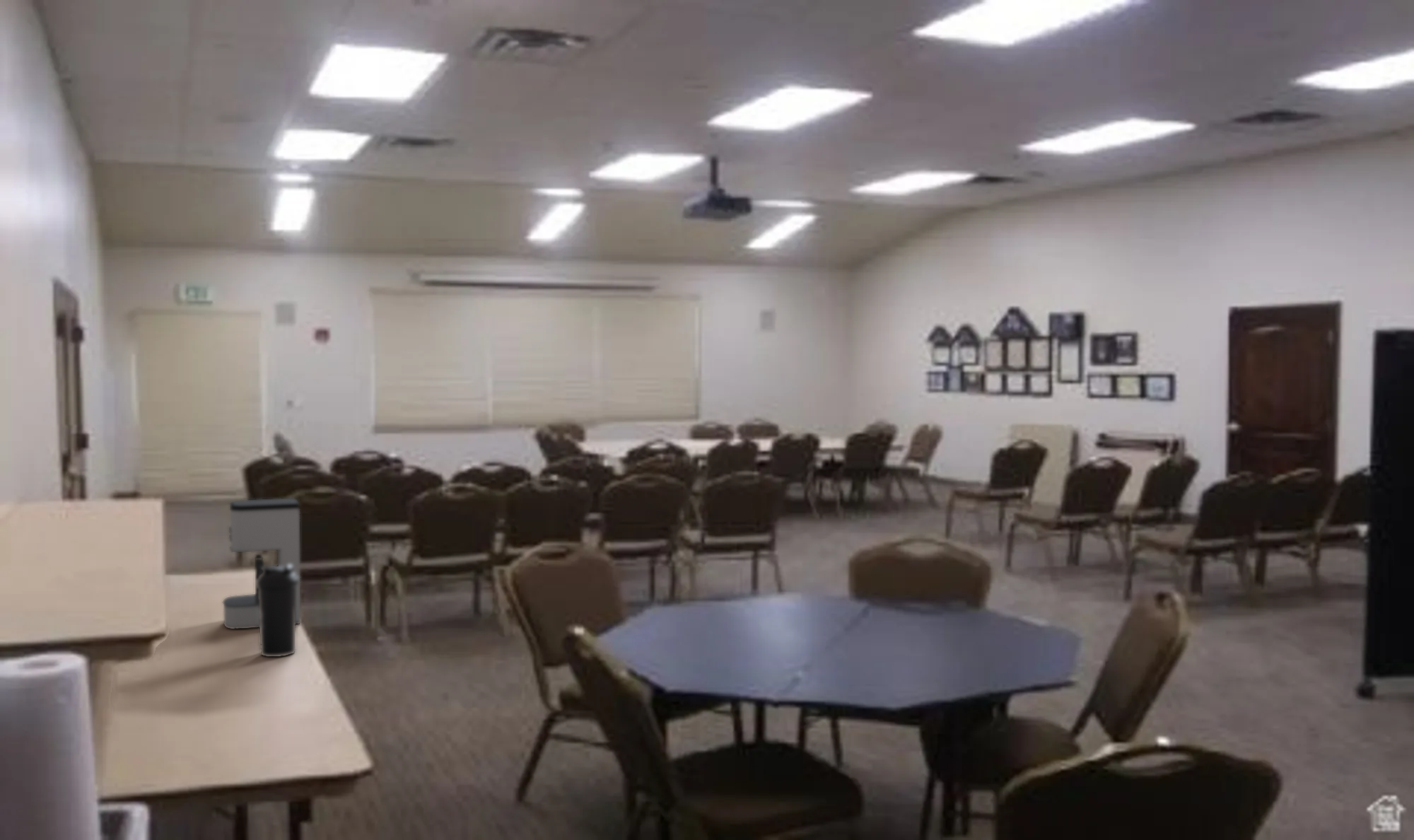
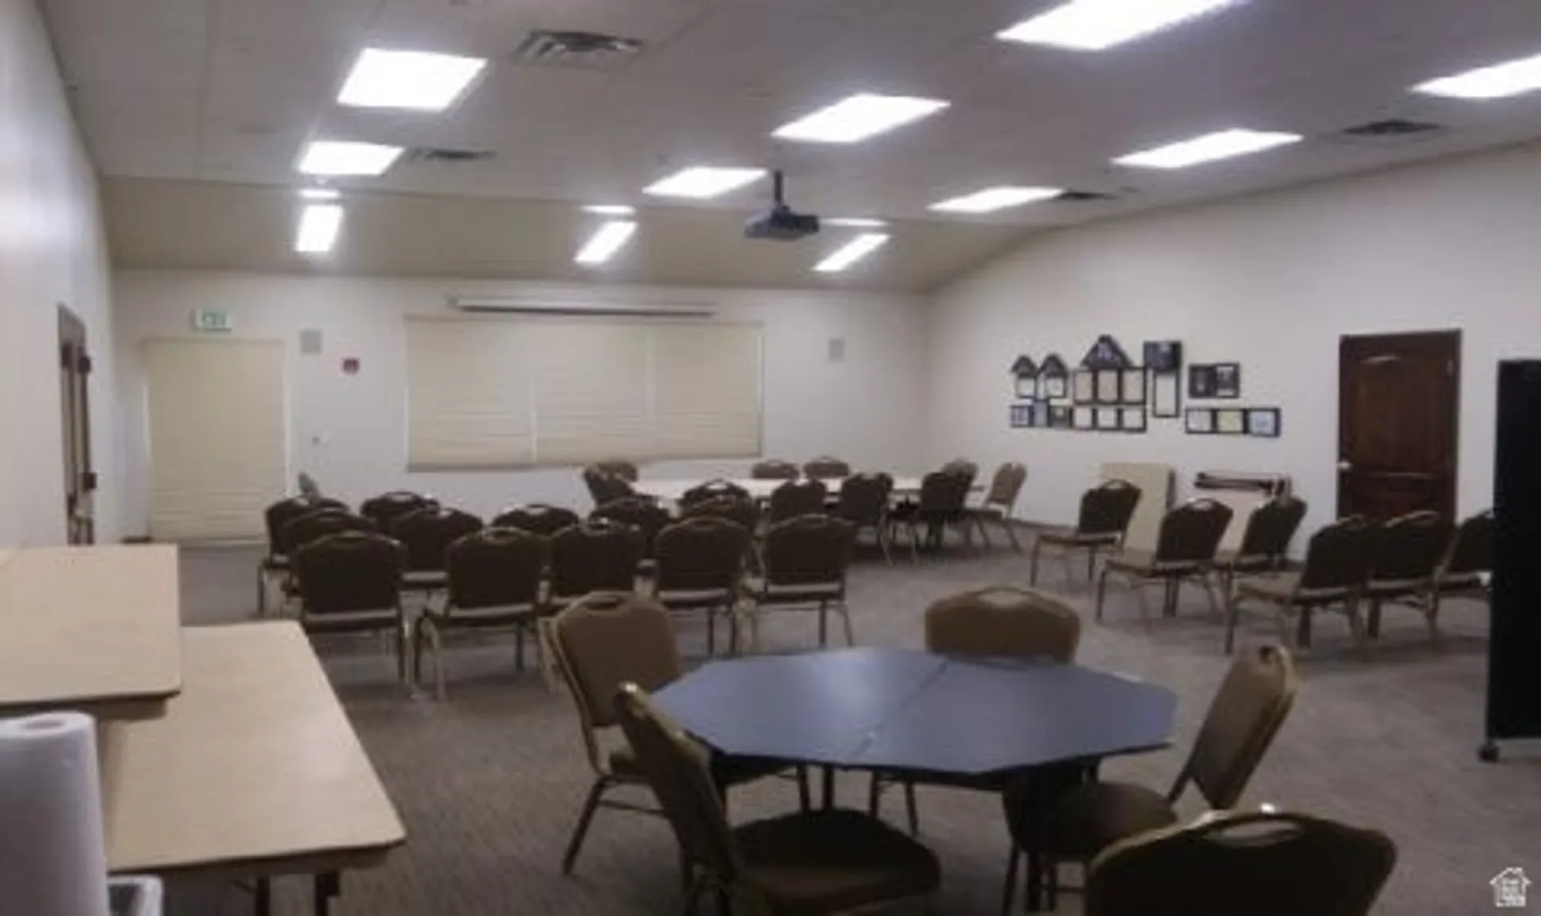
- coffee maker (261, 562)
- water bottle (277, 609)
